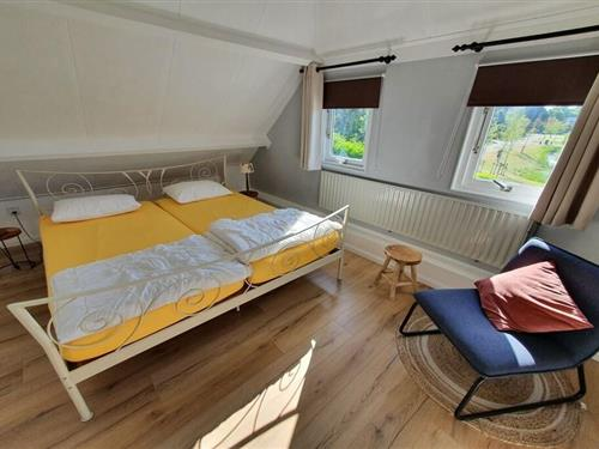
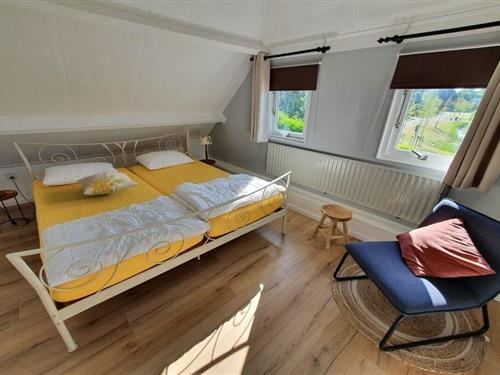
+ decorative pillow (107, 182)
